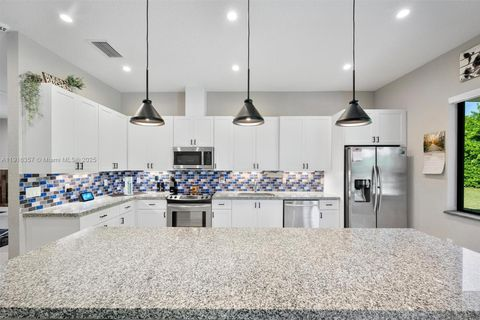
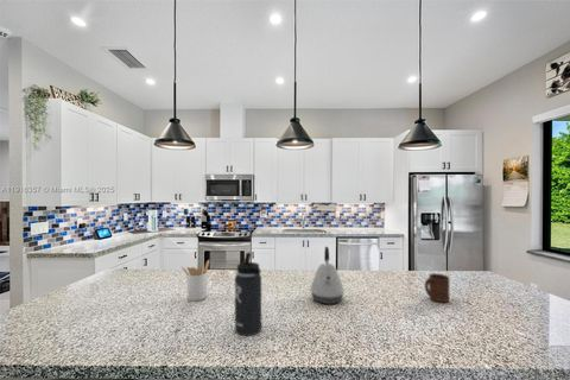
+ kettle (327, 273)
+ utensil holder (196, 280)
+ thermos bottle (249, 291)
+ cup (437, 287)
